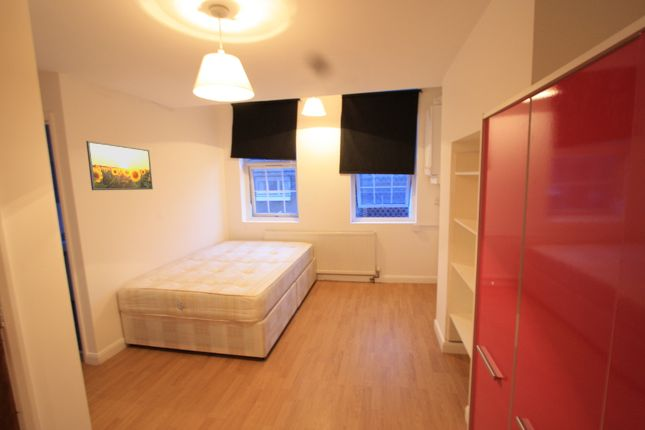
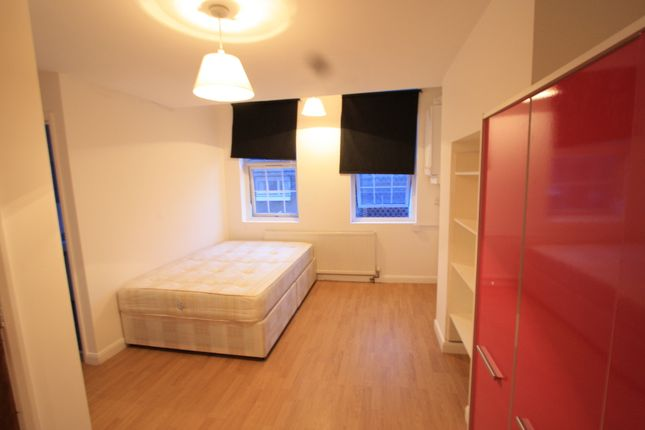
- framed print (123, 168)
